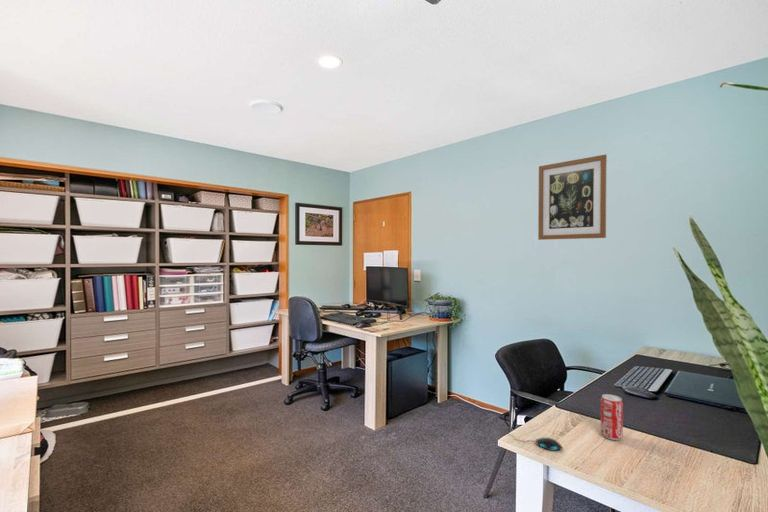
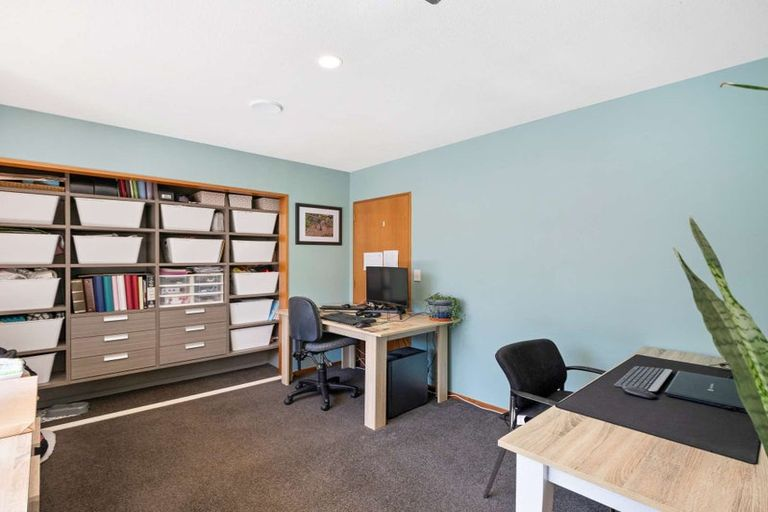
- mouse (534, 441)
- wall art (570, 199)
- beverage can (611, 416)
